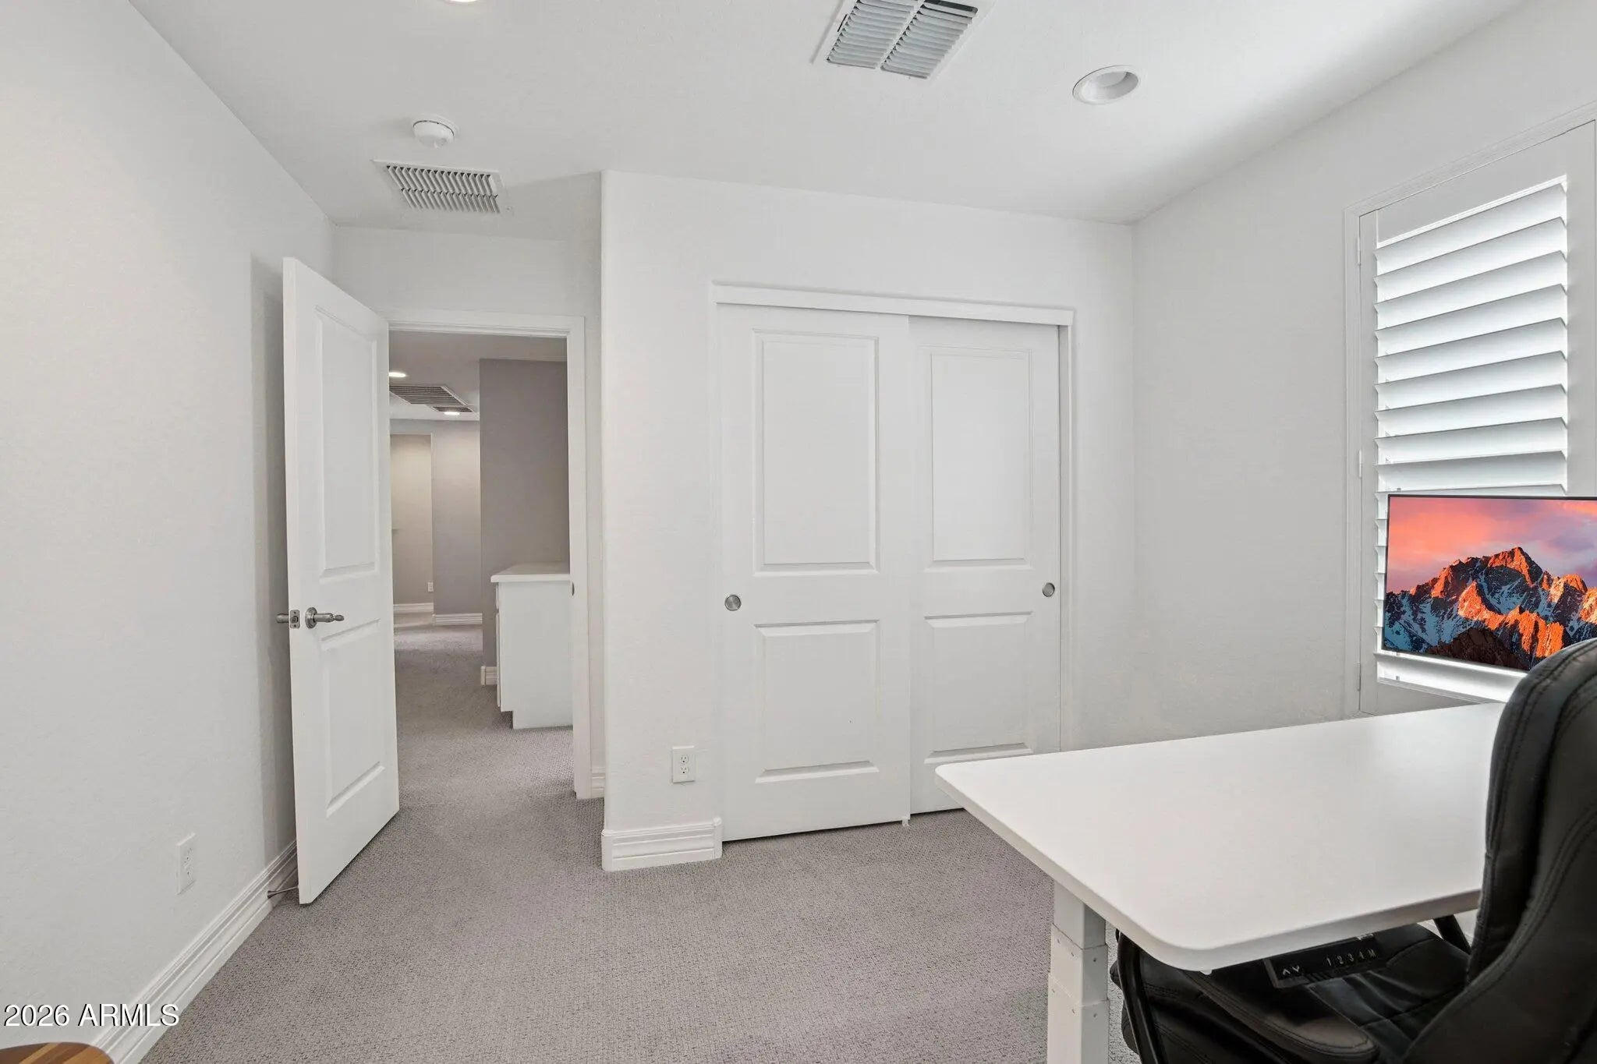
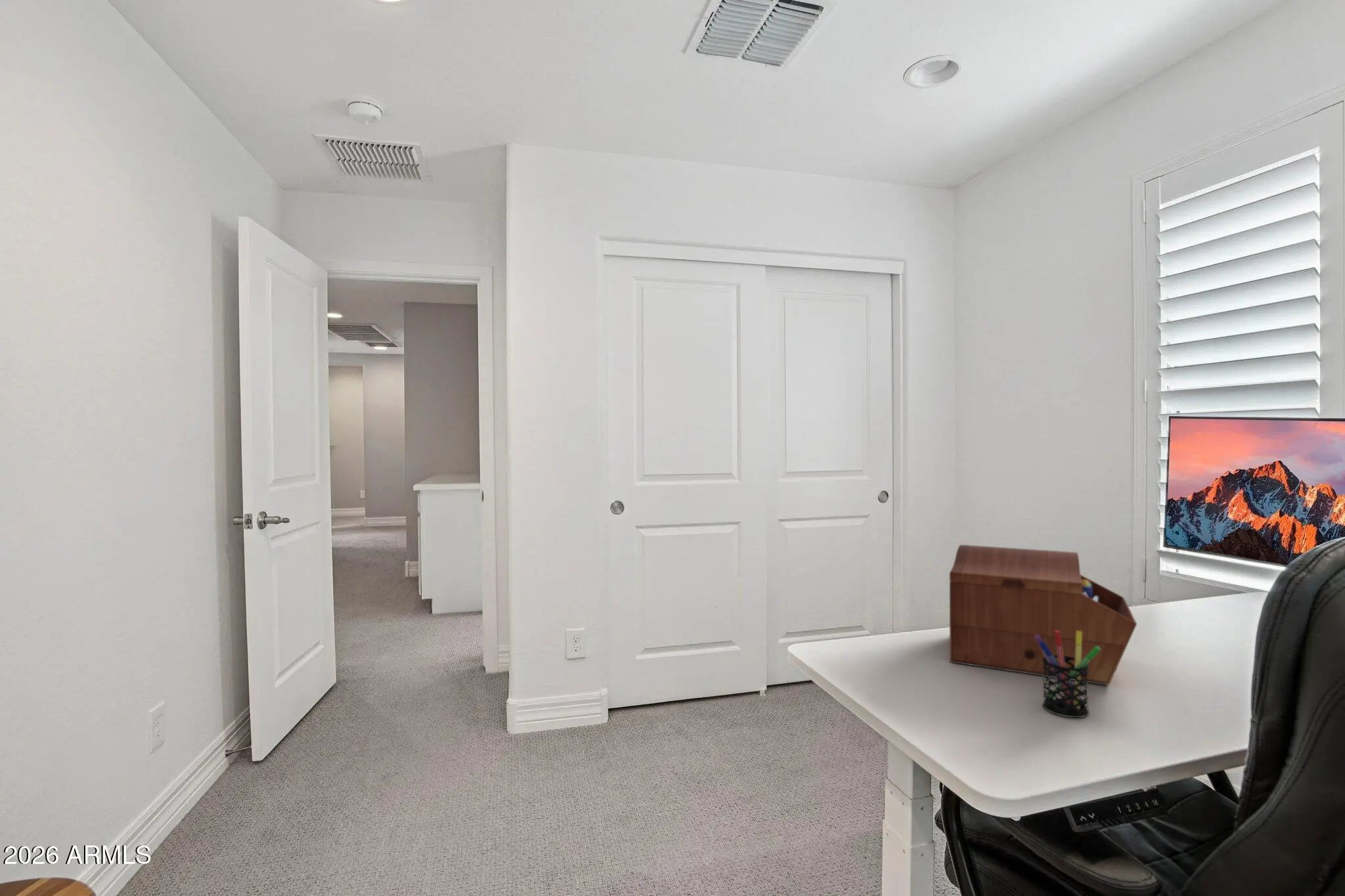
+ pen holder (1069, 670)
+ sewing box (1038, 608)
